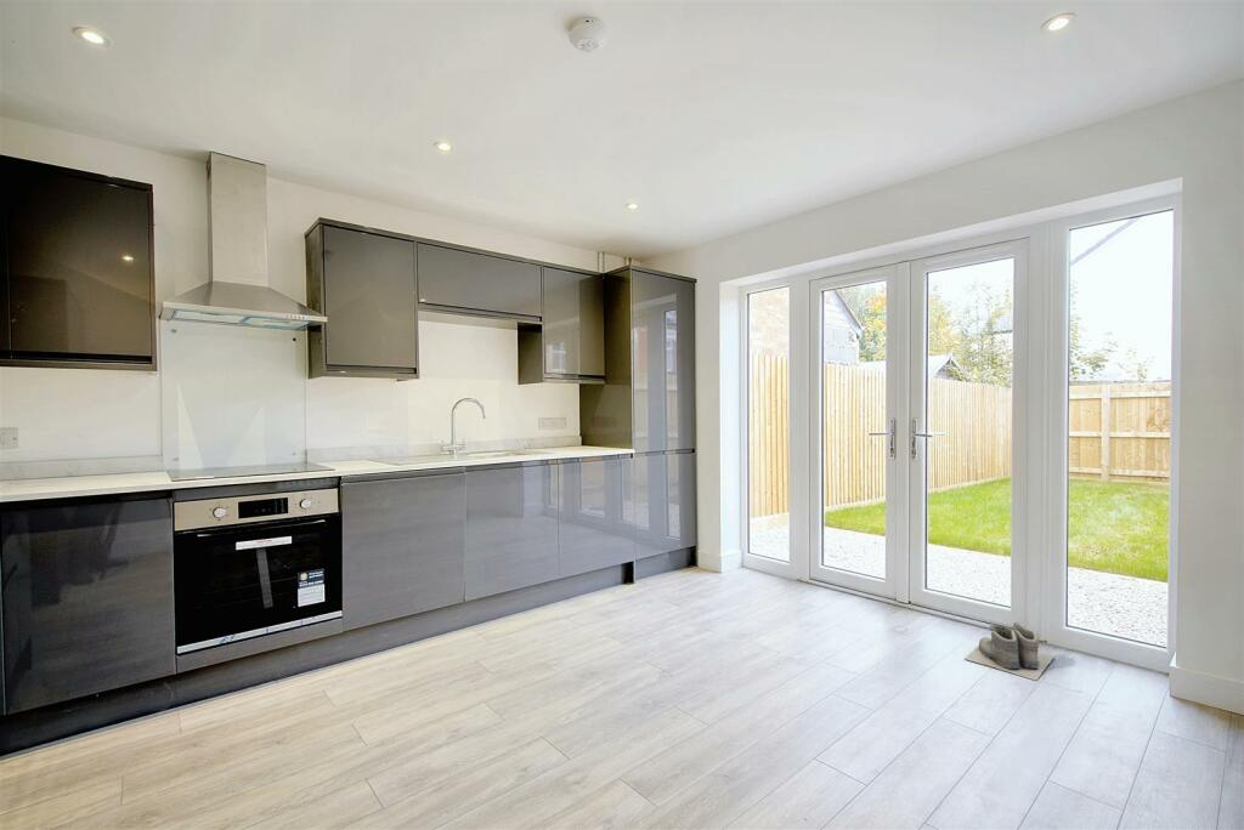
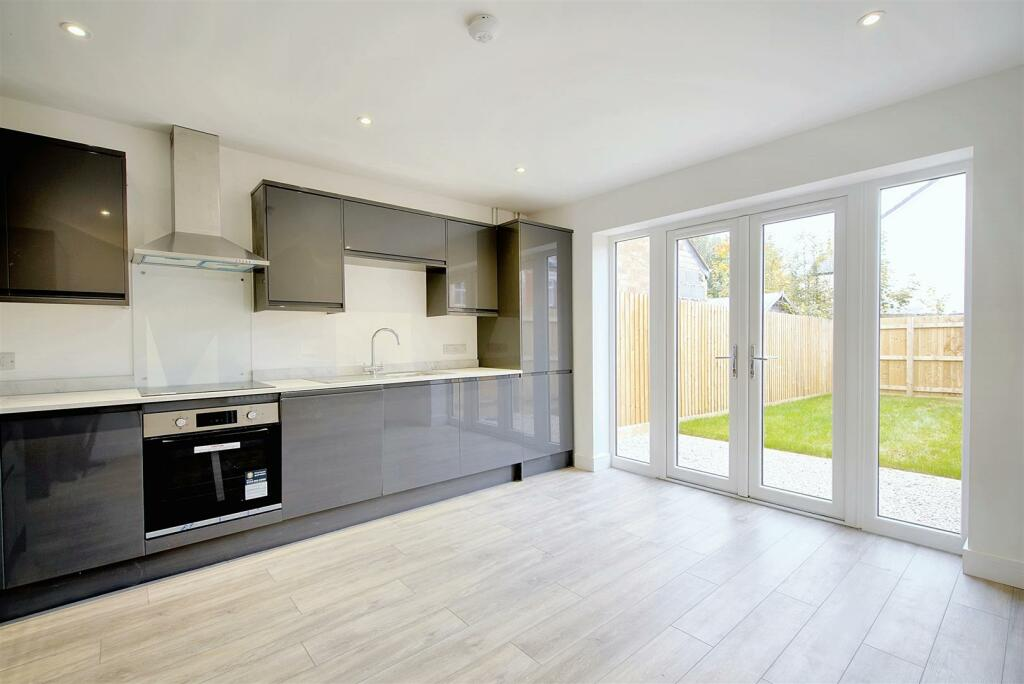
- boots (1010, 639)
